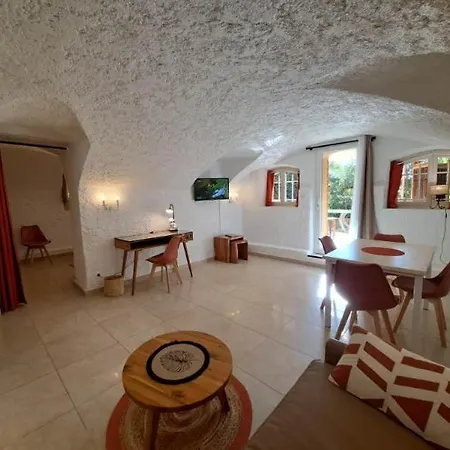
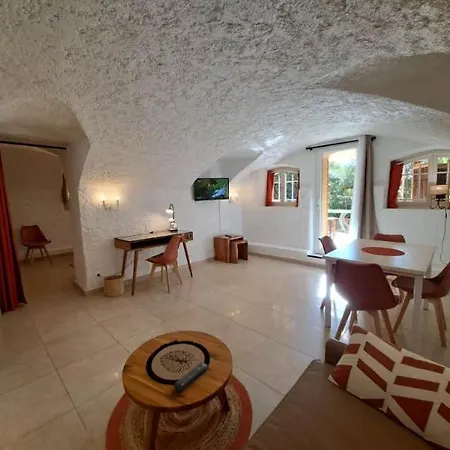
+ remote control (192, 375)
